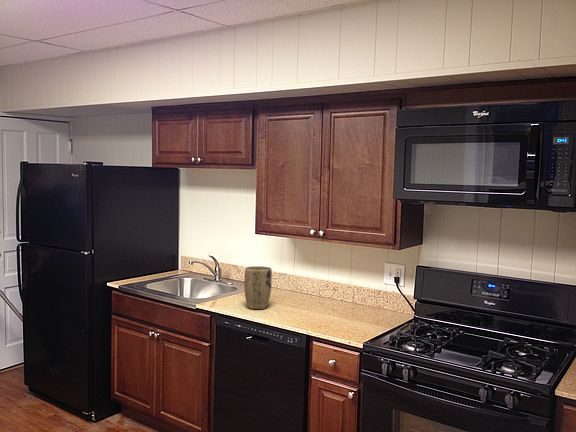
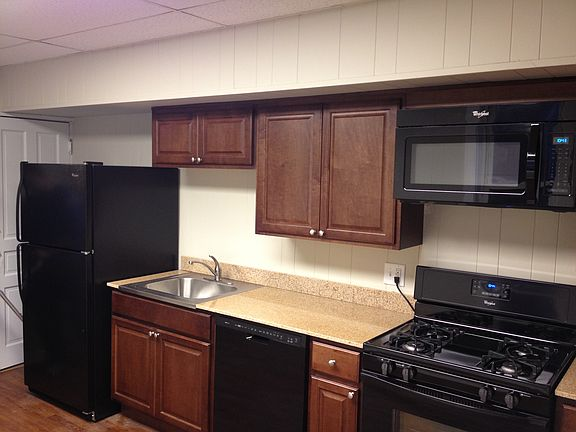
- plant pot (257, 287)
